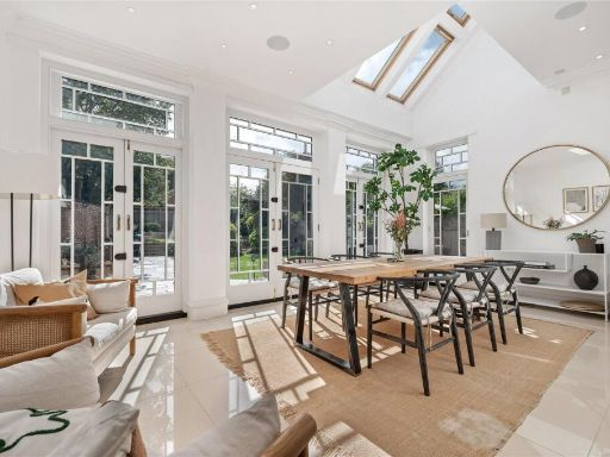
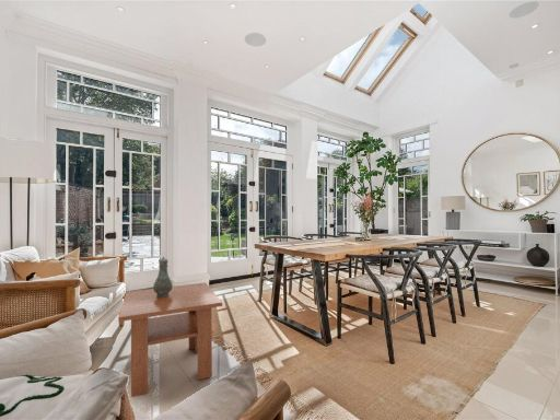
+ coffee table (171, 331)
+ vase (162, 276)
